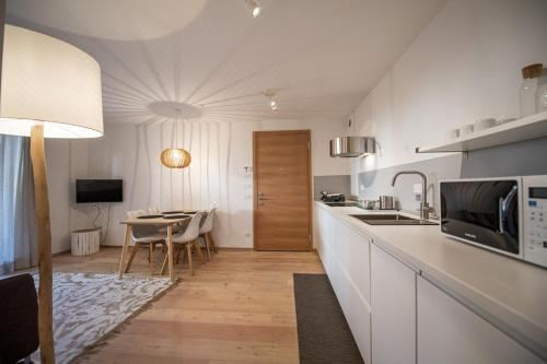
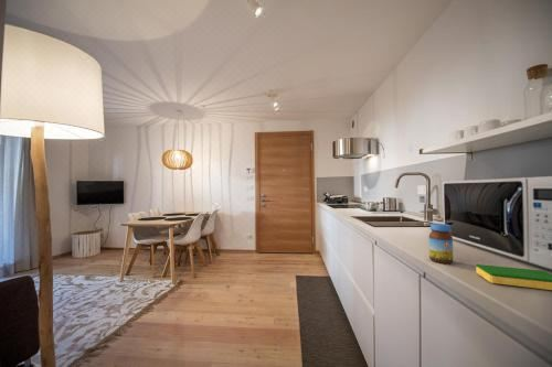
+ dish sponge (518, 277)
+ jar (440, 241)
